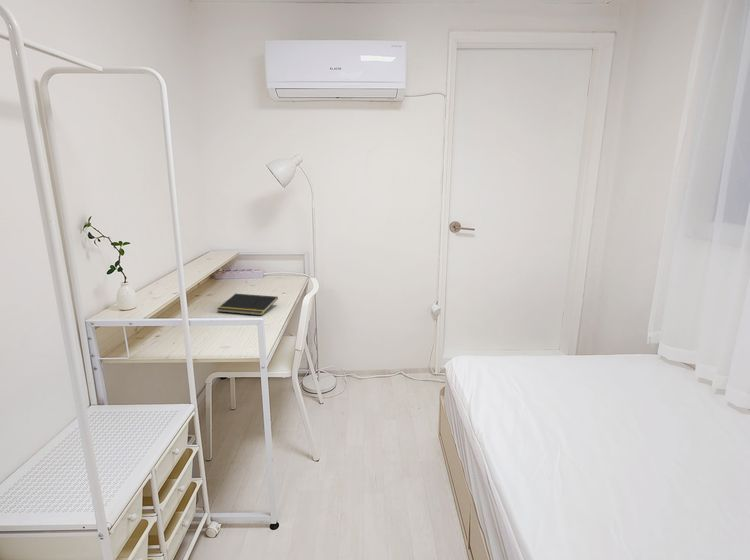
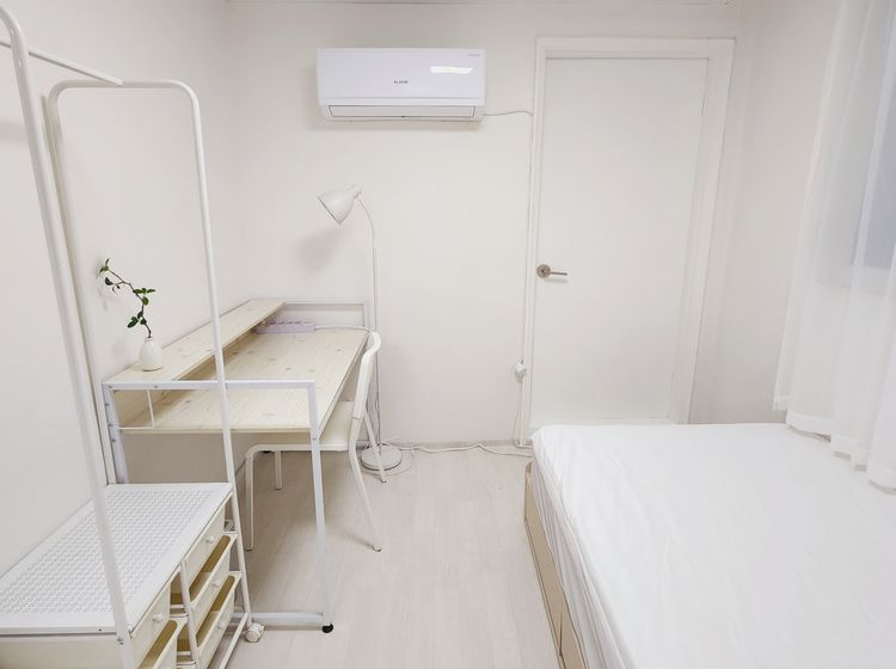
- notepad (248, 303)
